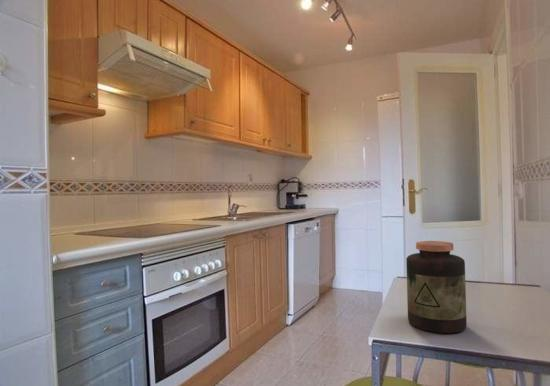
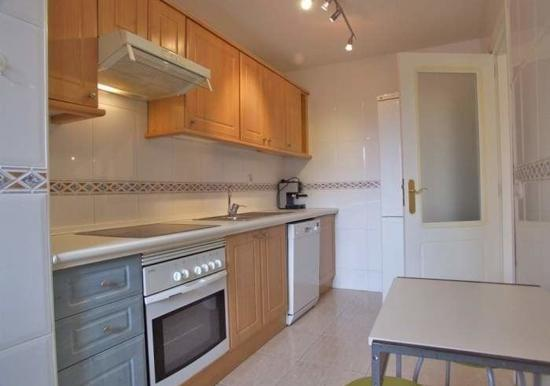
- jar (435, 283)
